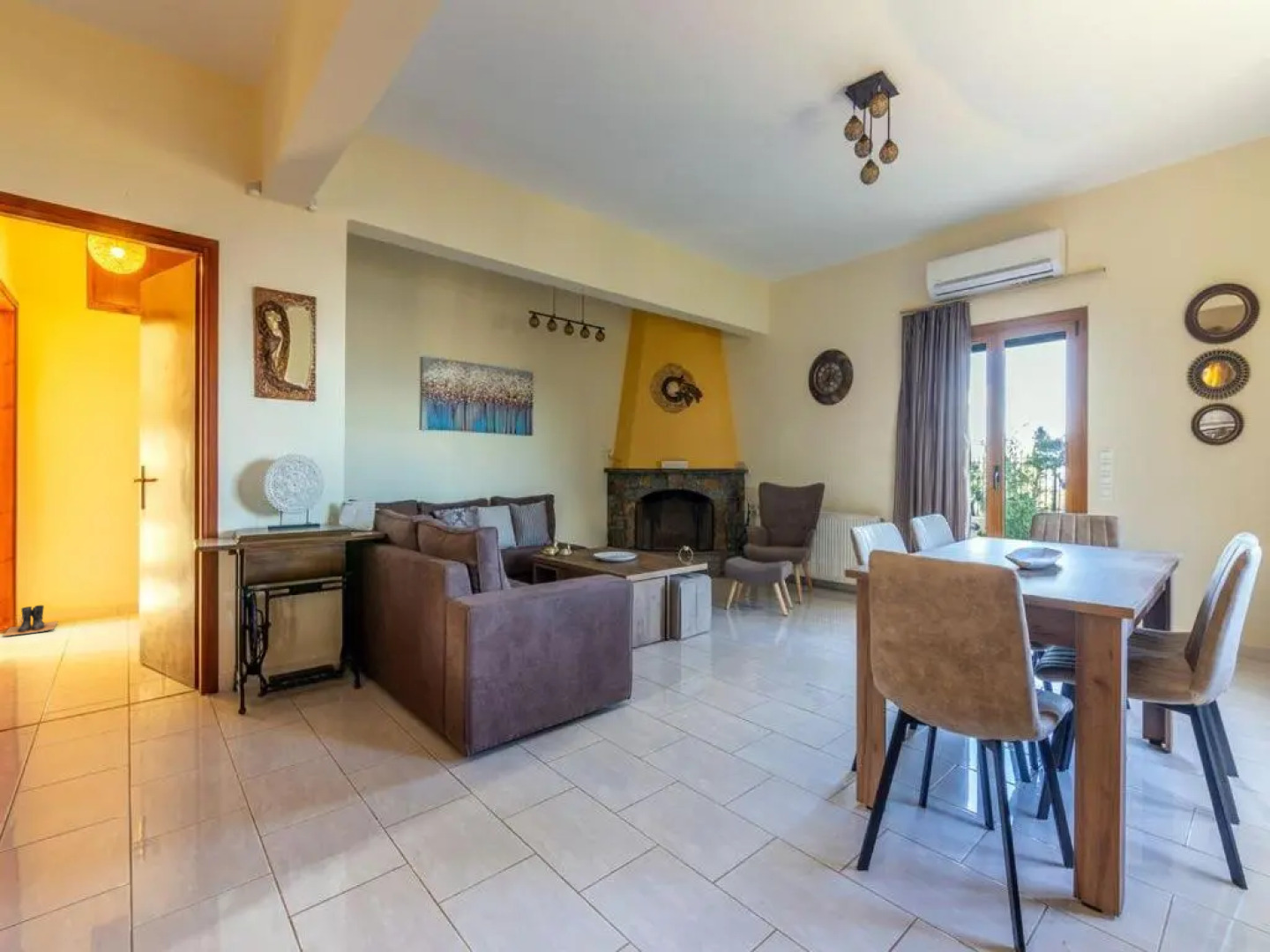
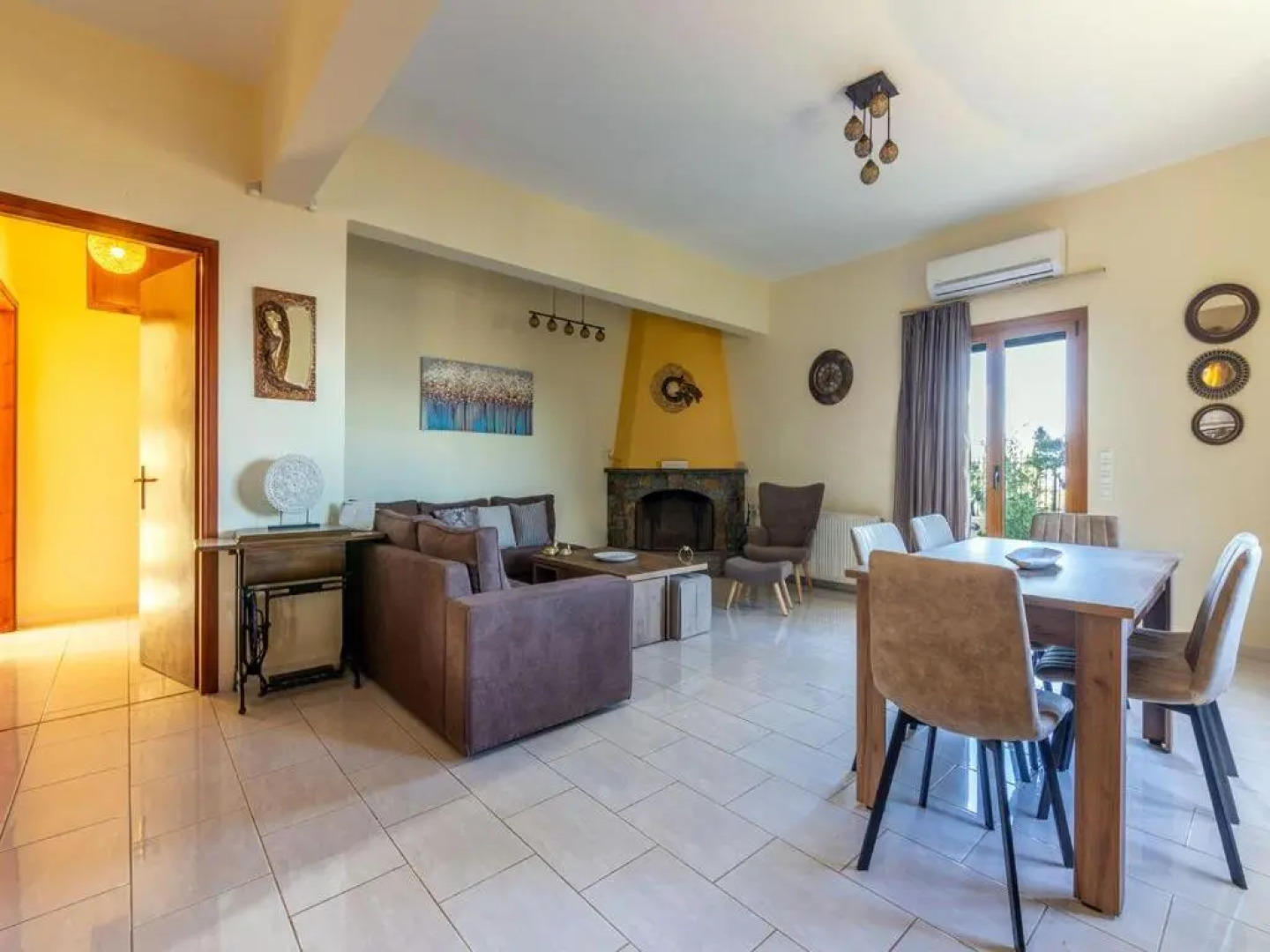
- boots (30, 618)
